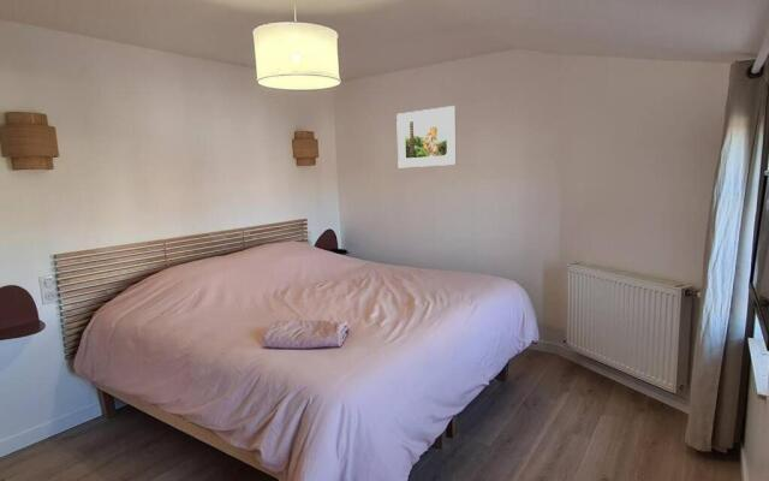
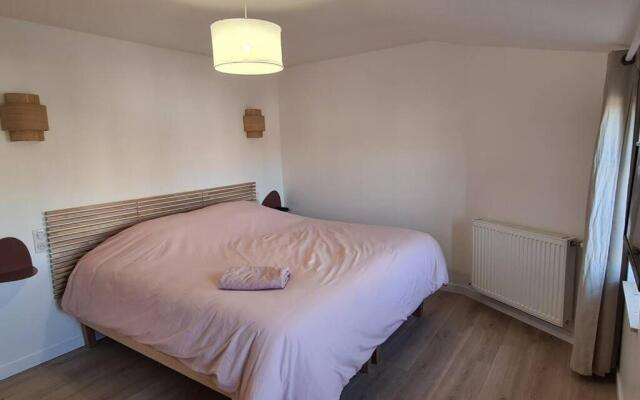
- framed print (425, 138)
